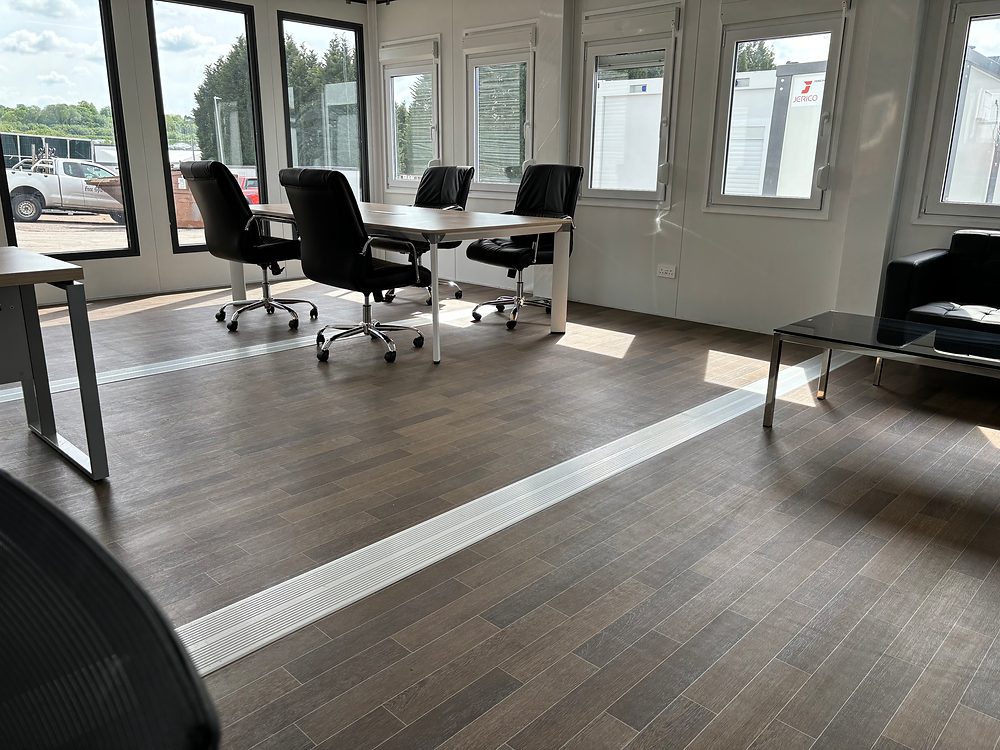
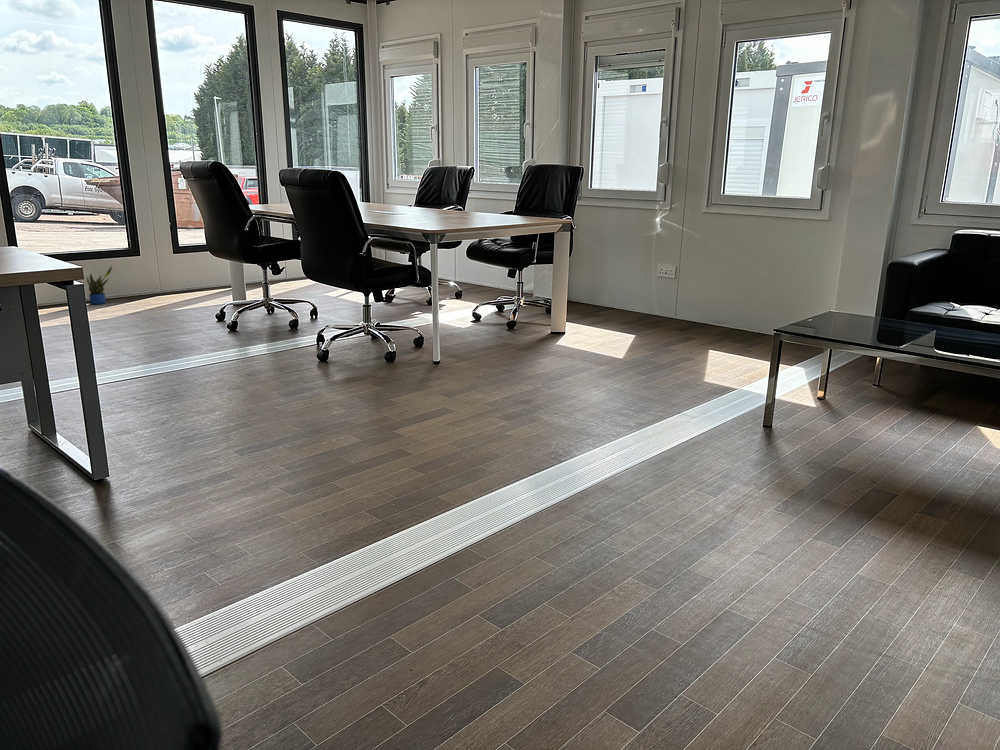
+ potted plant (99, 284)
